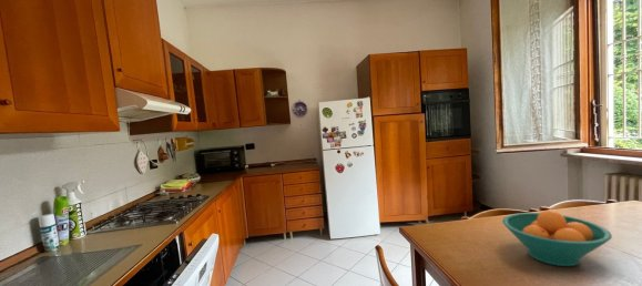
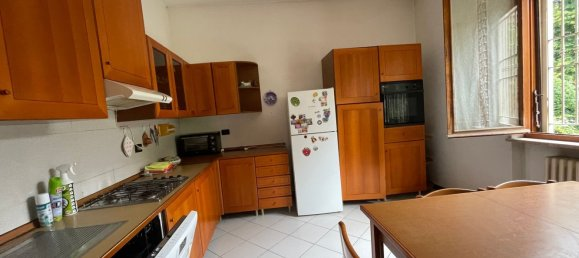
- fruit bowl (551, 234)
